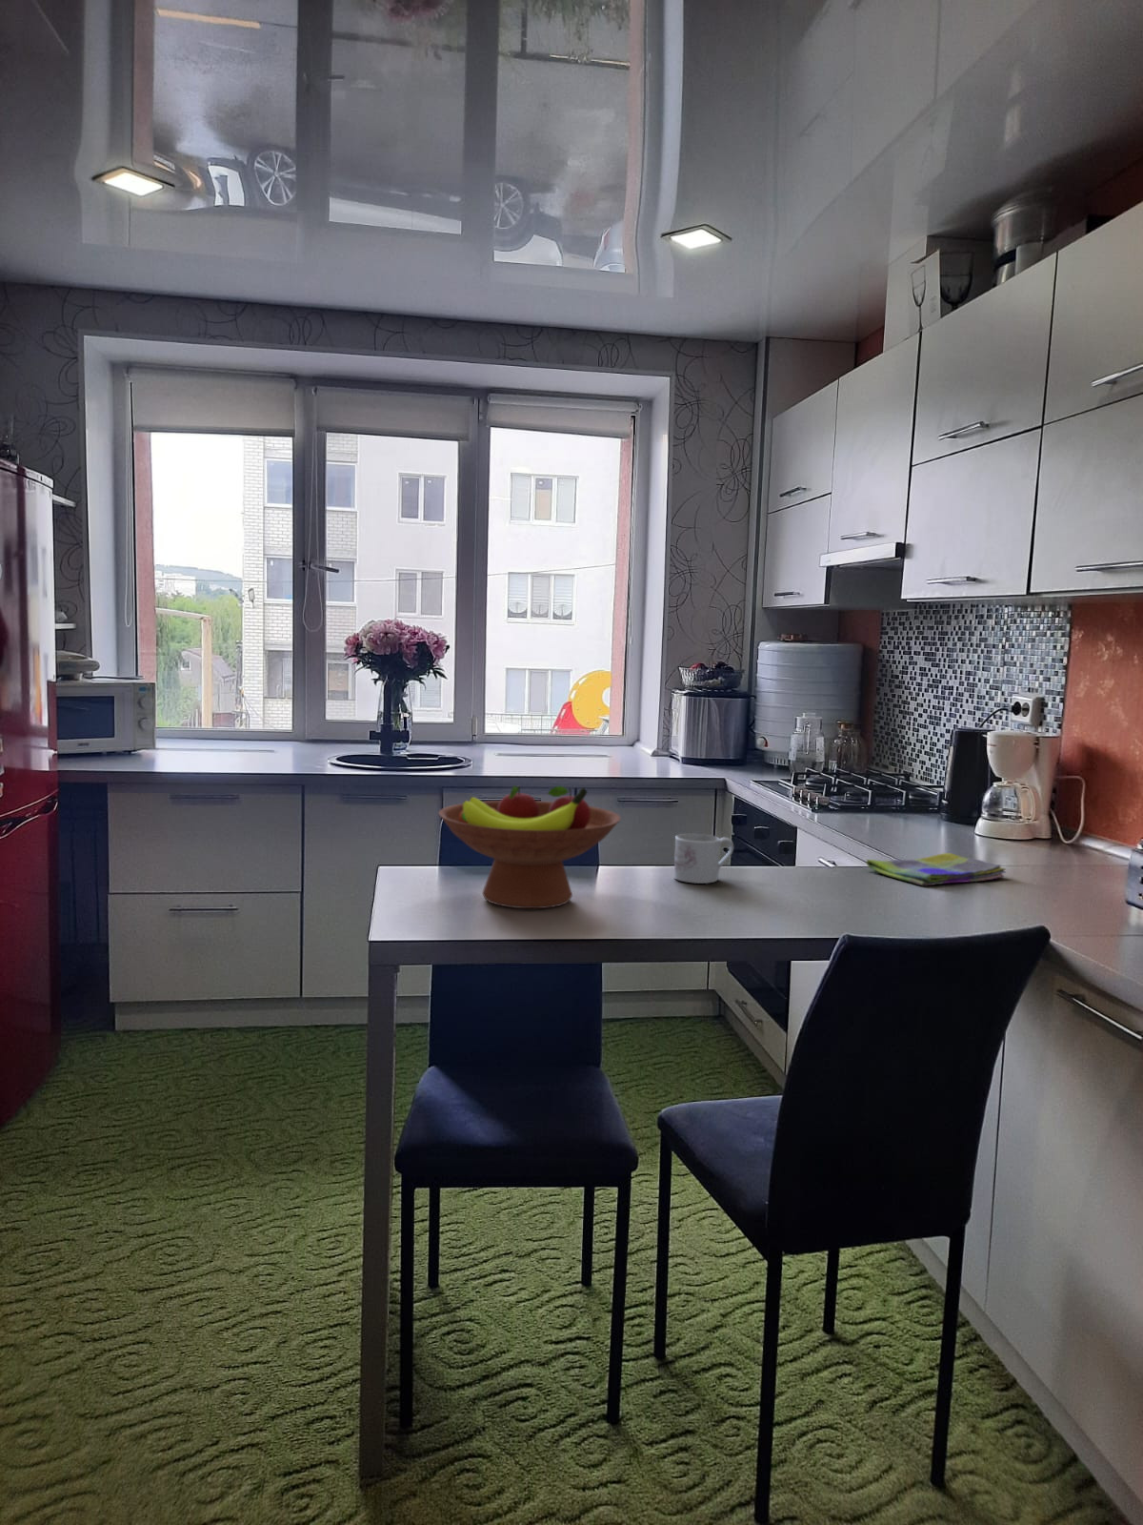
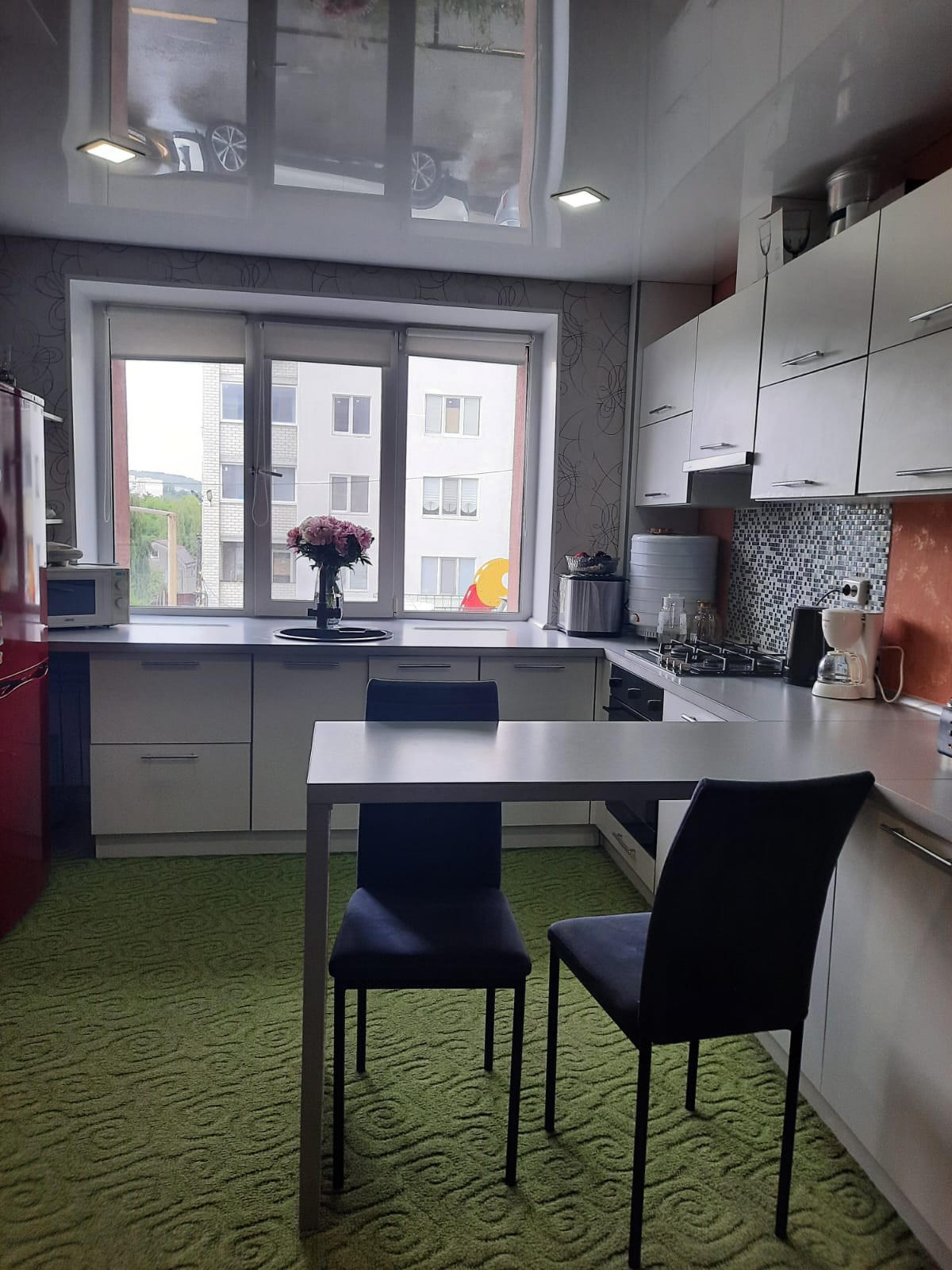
- fruit bowl (528, 839)
- dish towel (935, 867)
- mug (704, 857)
